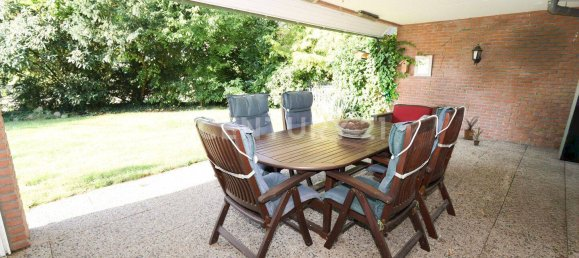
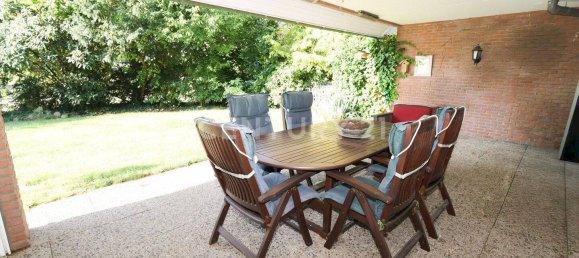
- potted plant (478, 137)
- house plant (469, 127)
